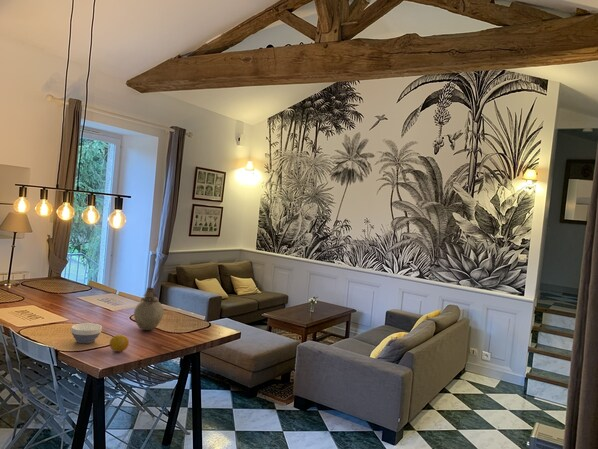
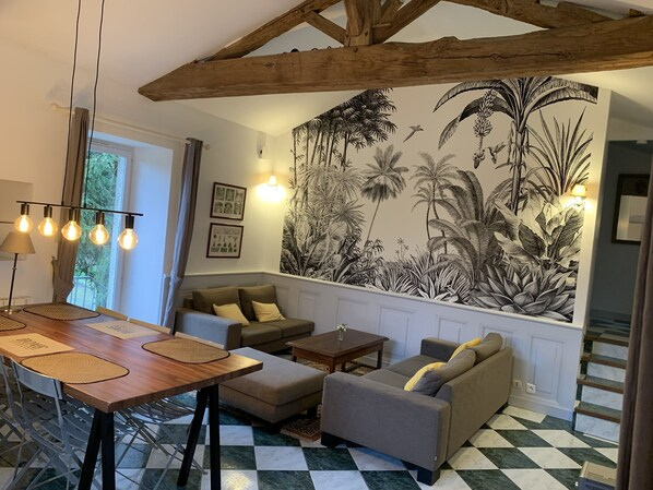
- vase (149, 308)
- fruit (119, 343)
- bowl (86, 333)
